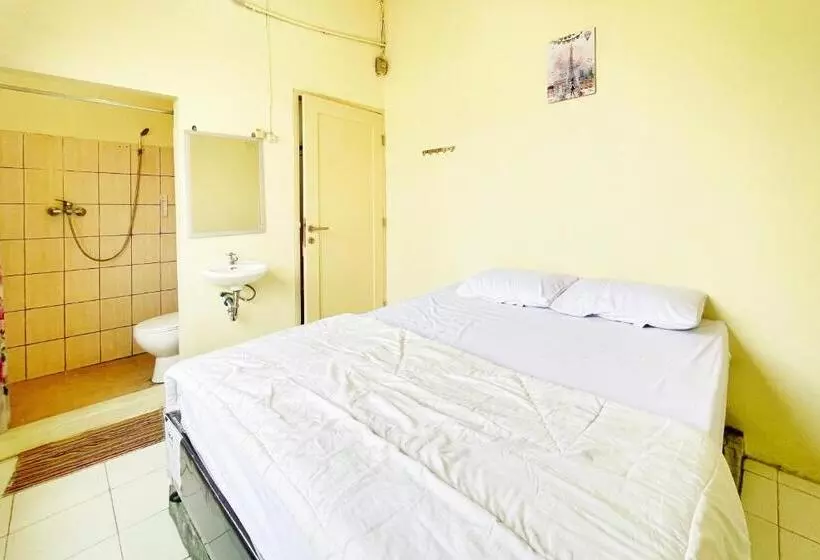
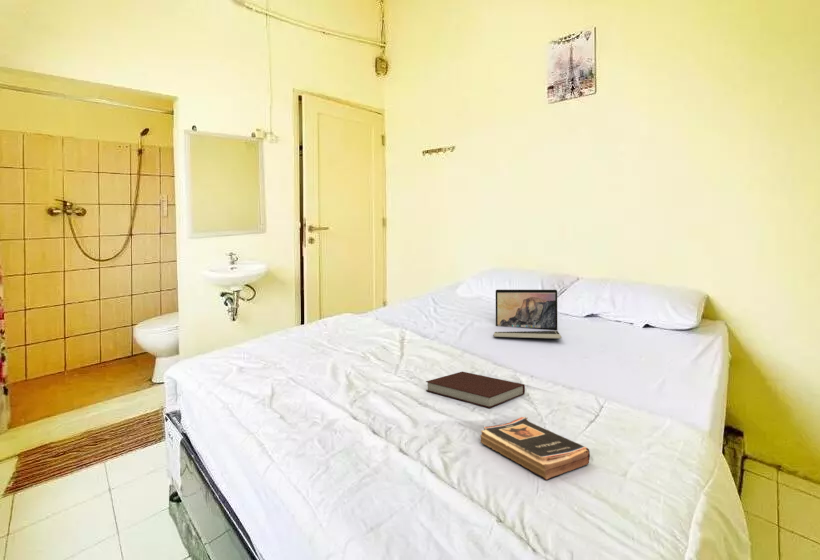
+ book (532, 443)
+ laptop (526, 312)
+ notebook (474, 387)
